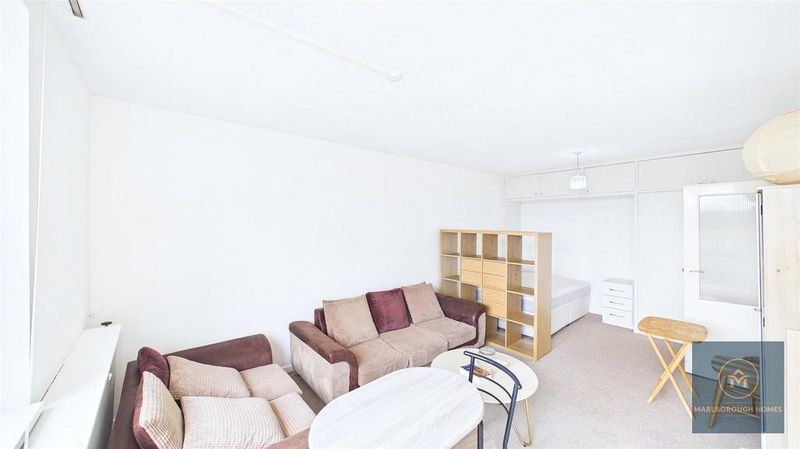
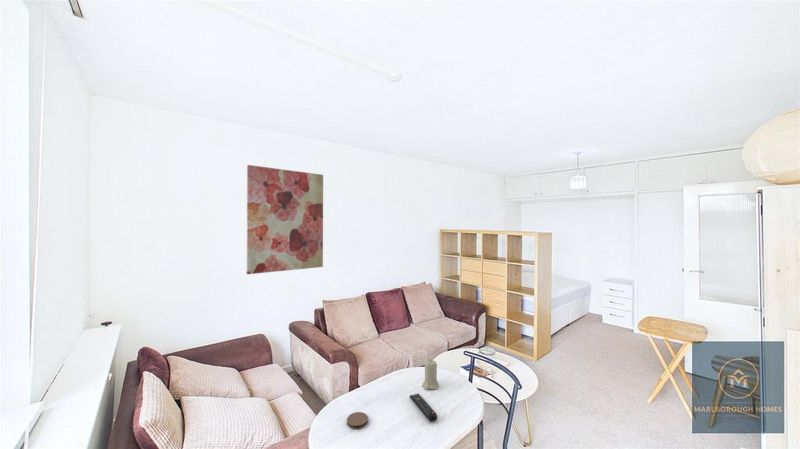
+ coaster (357, 420)
+ remote control (422, 405)
+ candle (430, 372)
+ wall art (288, 220)
